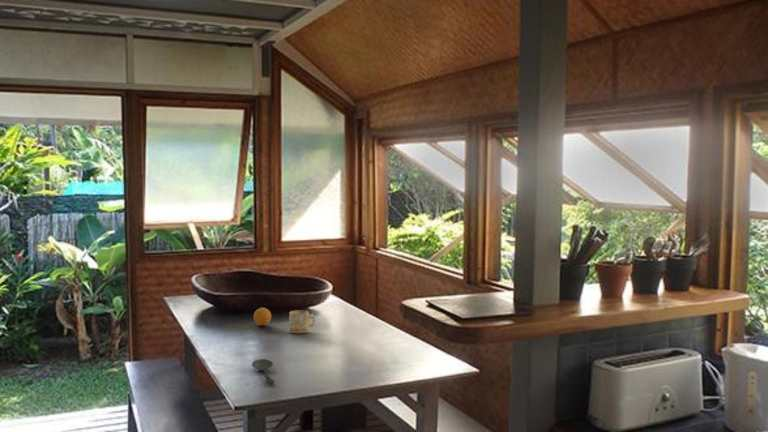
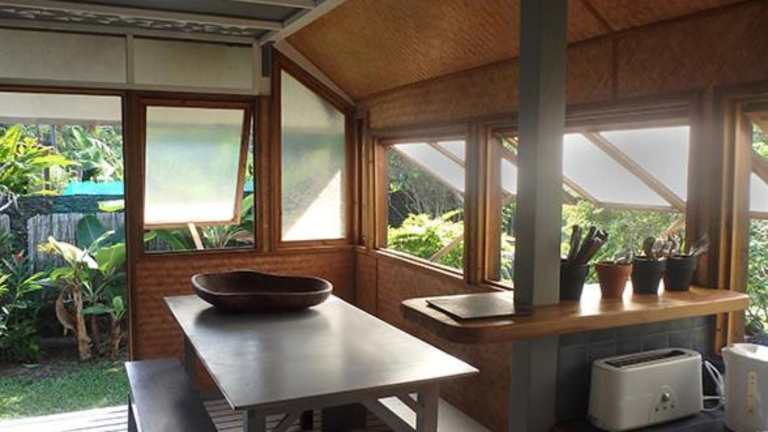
- mug (302, 321)
- fruit (262, 316)
- spoon (265, 371)
